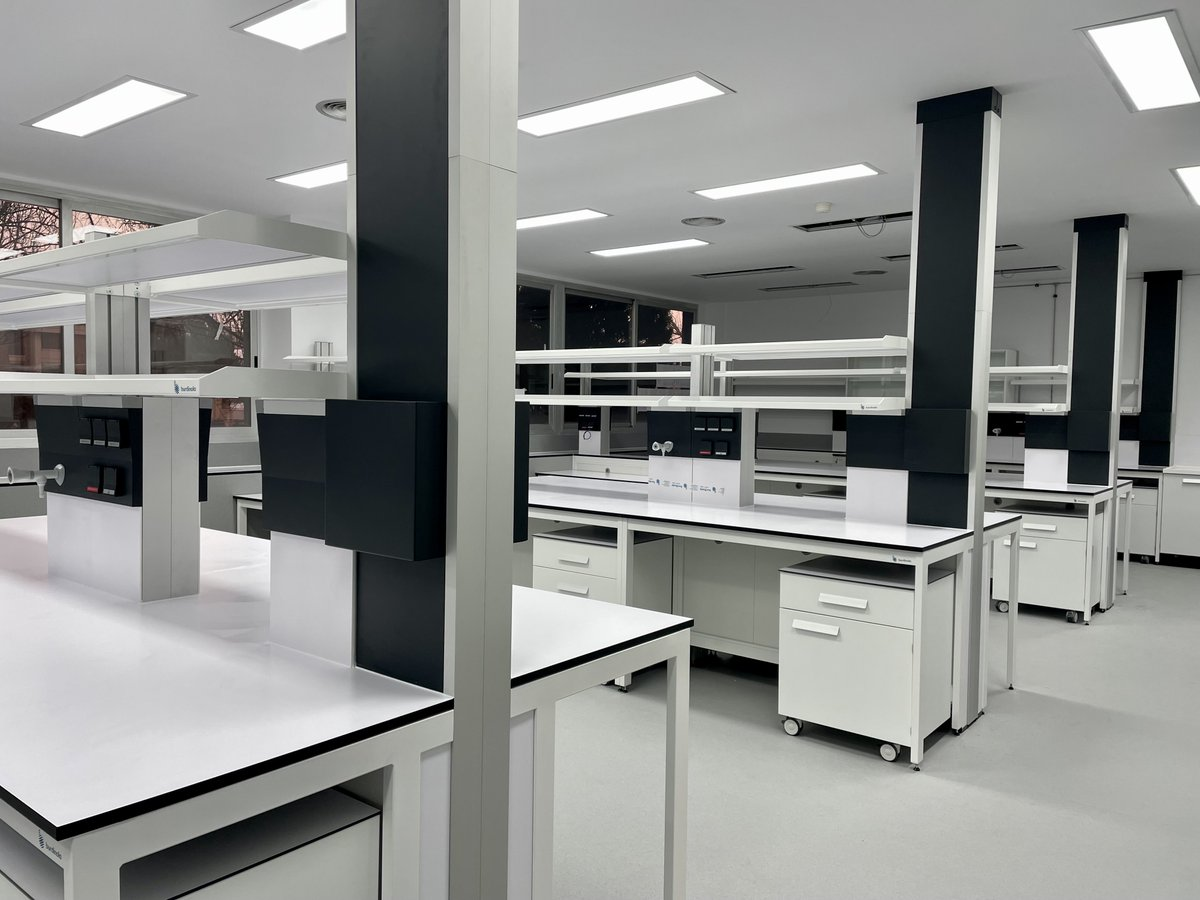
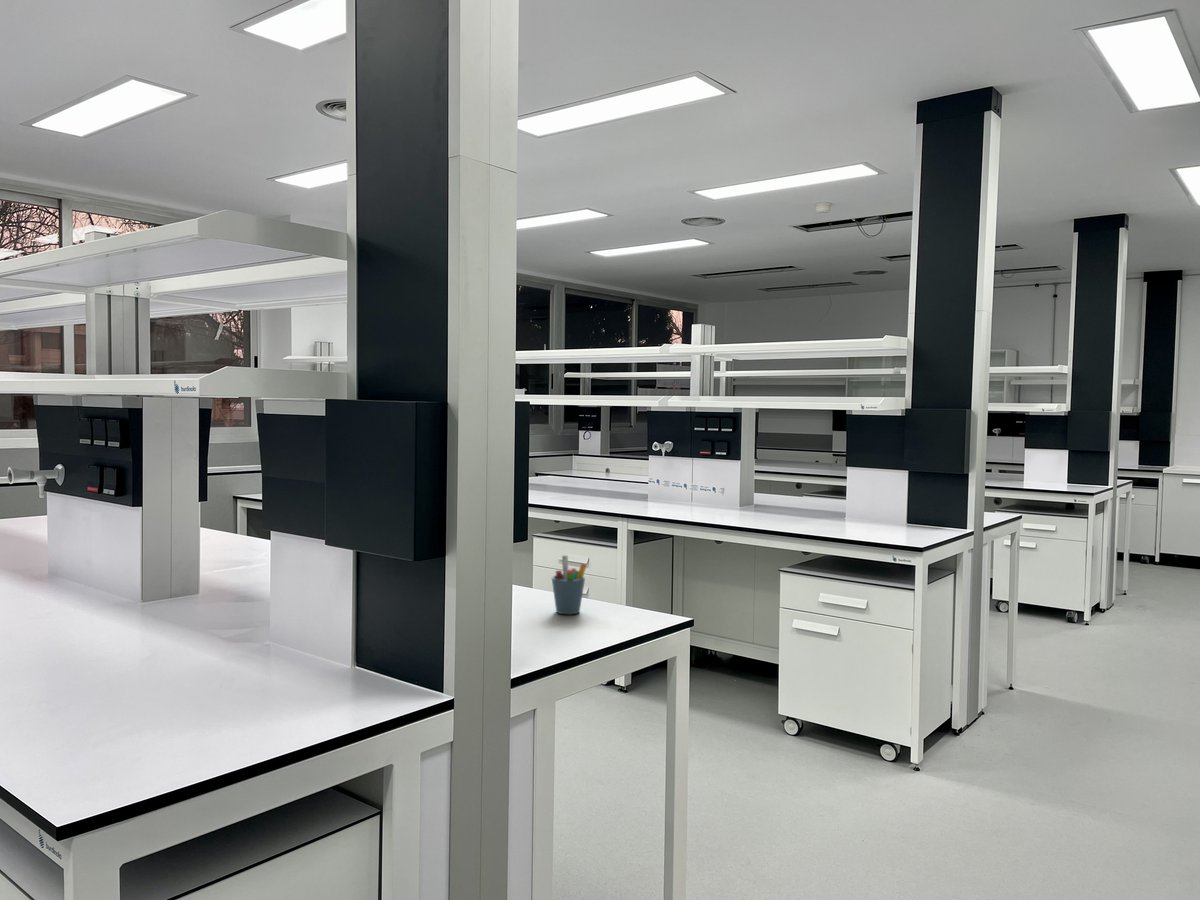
+ pen holder (568, 585)
